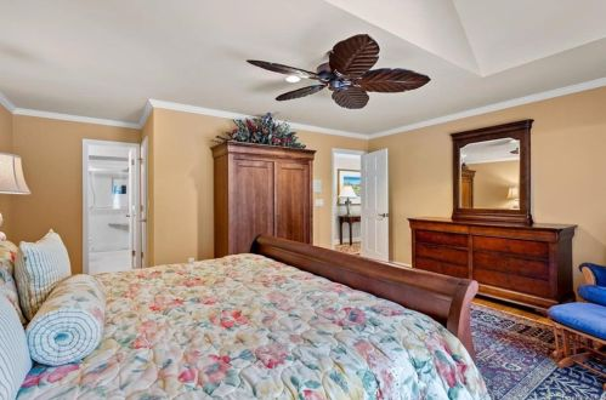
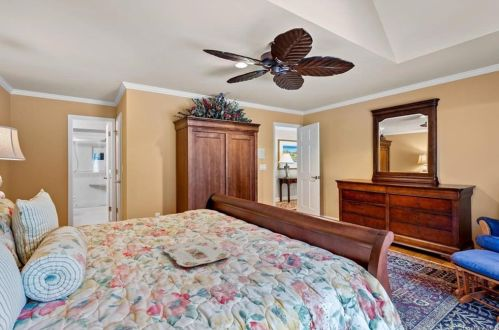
+ serving tray (196, 252)
